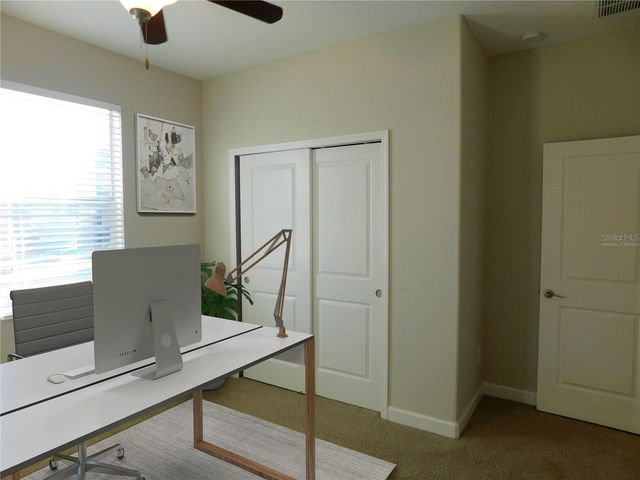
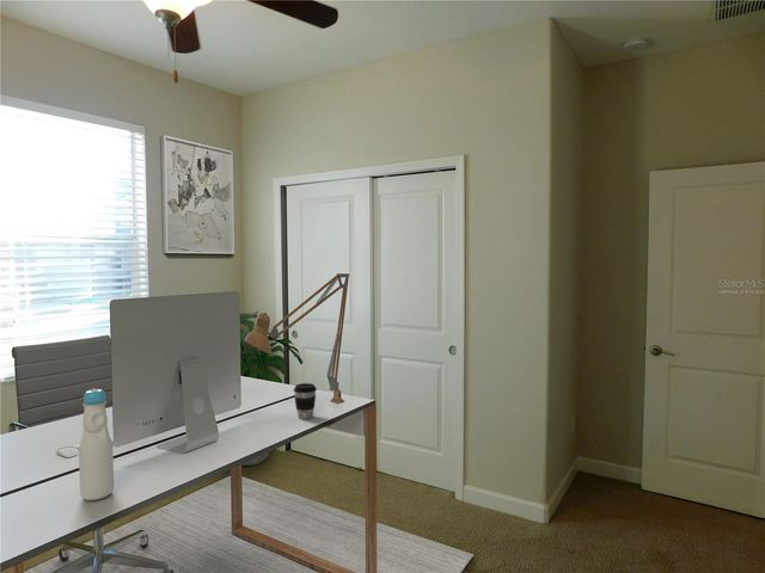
+ coffee cup (305, 401)
+ bottle (96, 442)
